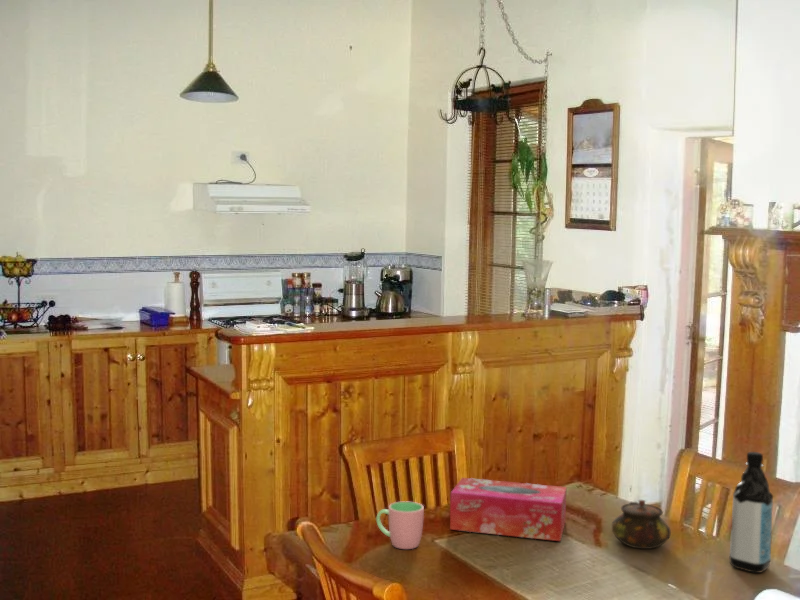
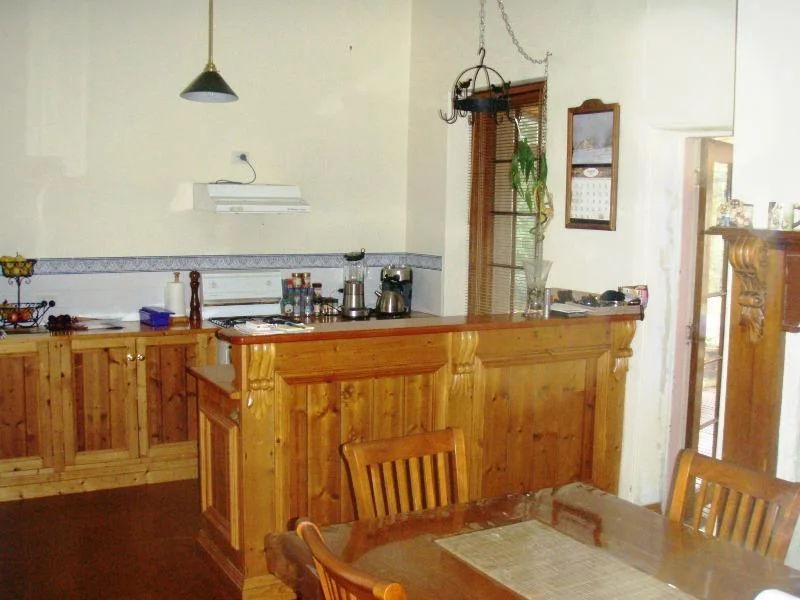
- teapot (641, 521)
- water bottle (752, 510)
- cup (399, 525)
- tissue box (509, 507)
